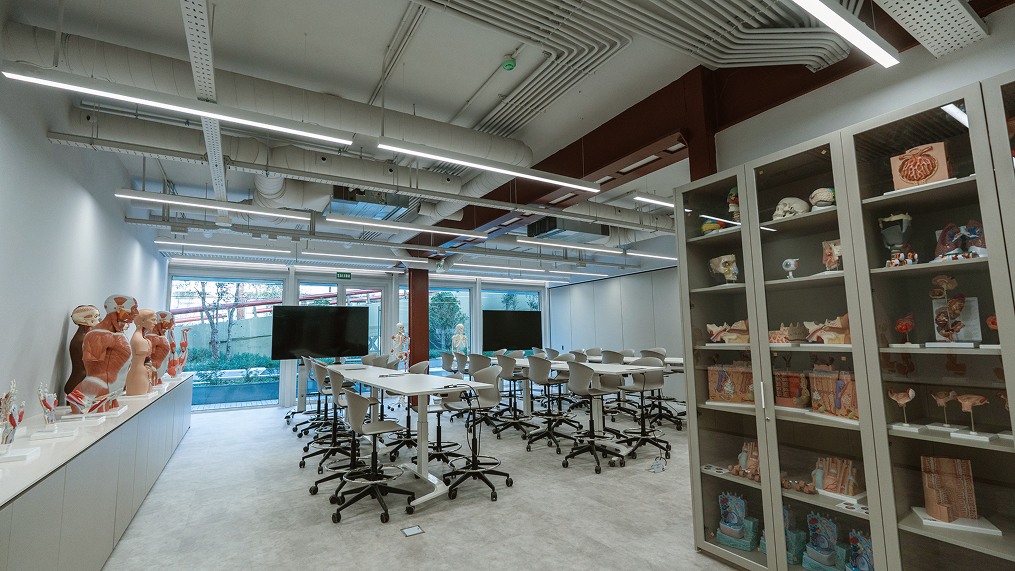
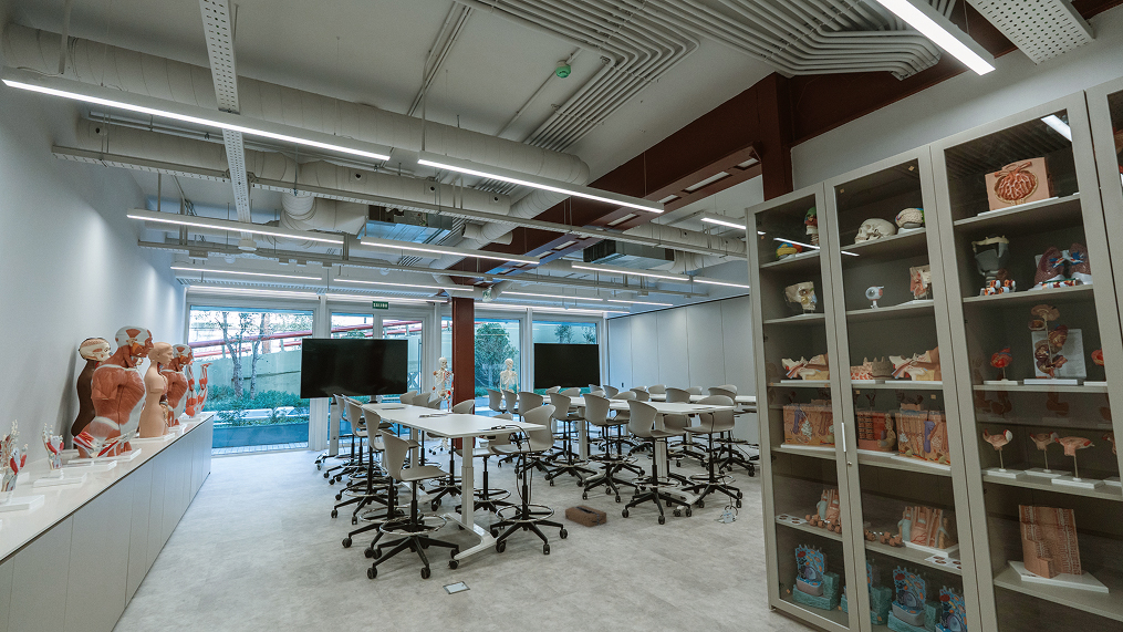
+ cardboard box (585, 515)
